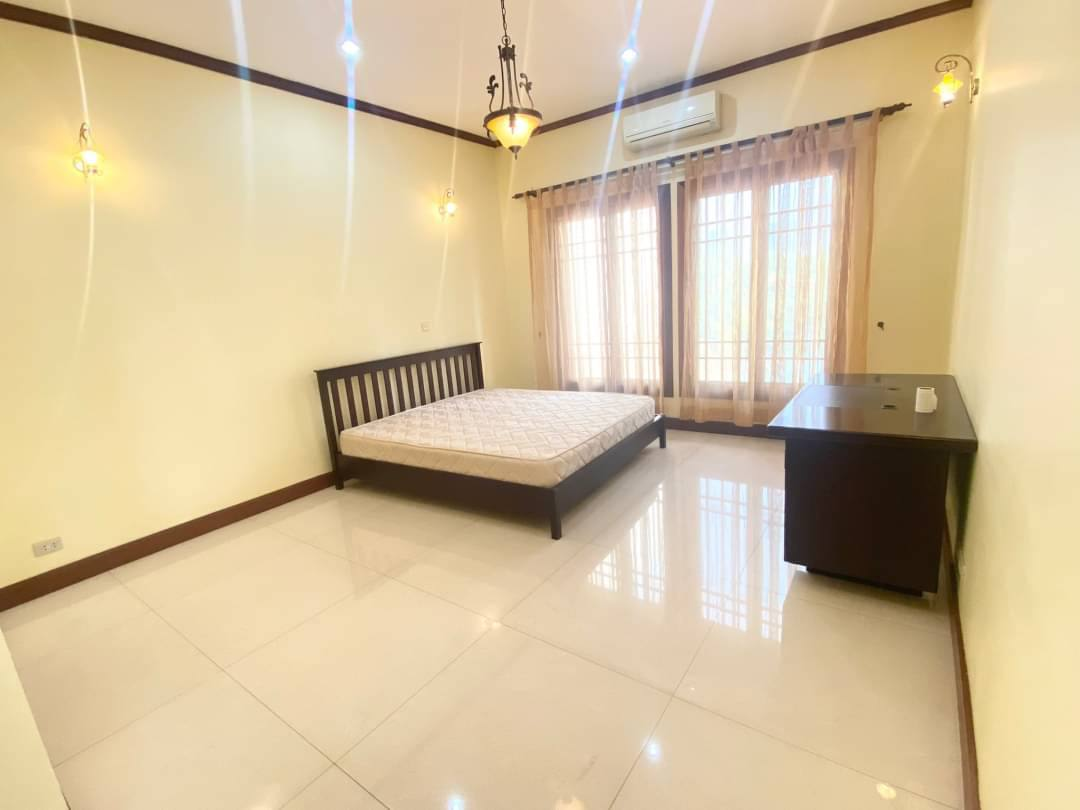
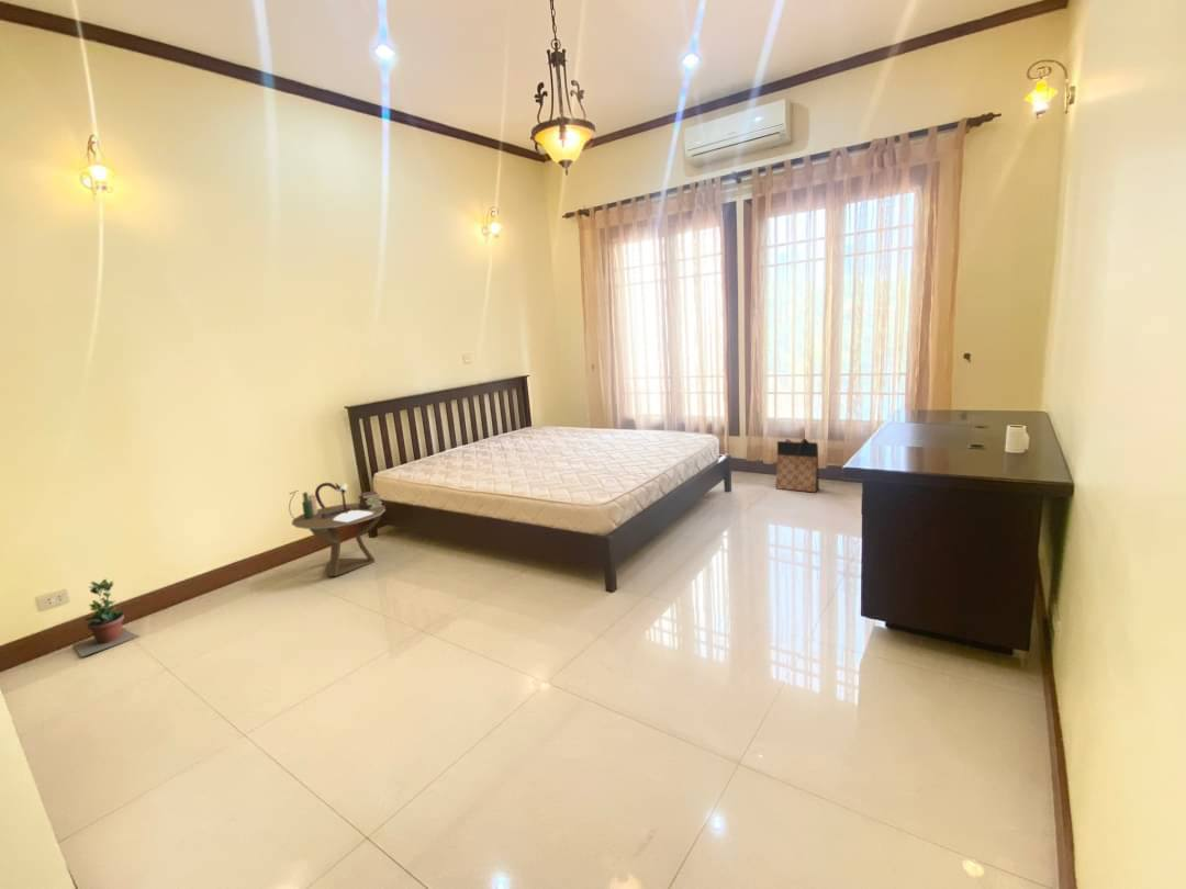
+ side table (338, 525)
+ bag (796, 463)
+ potted plant (104, 610)
